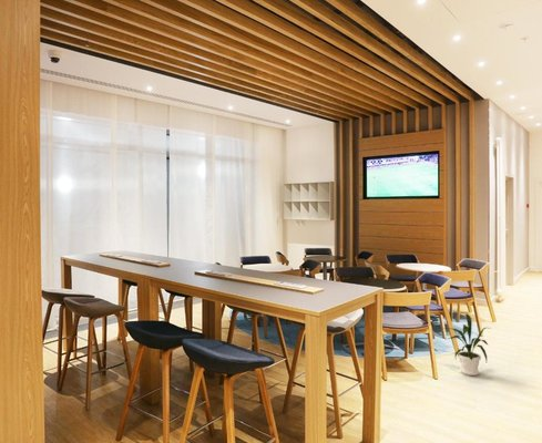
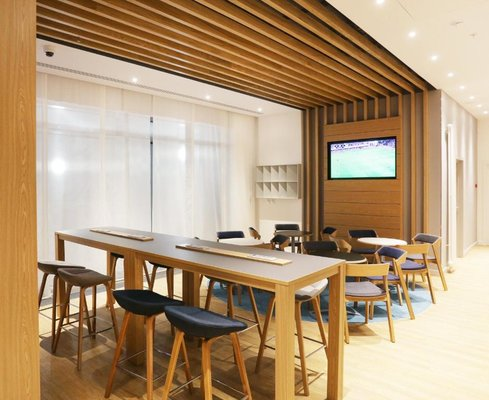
- house plant (468, 344)
